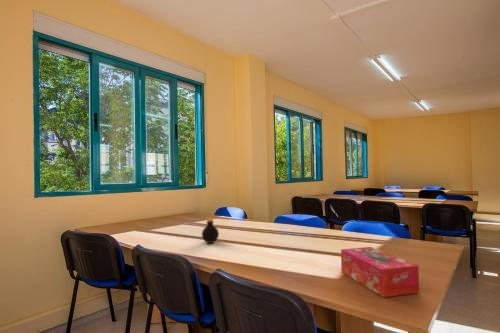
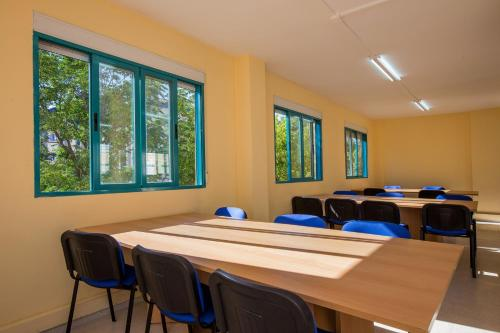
- bottle (210, 230)
- tissue box (376, 268)
